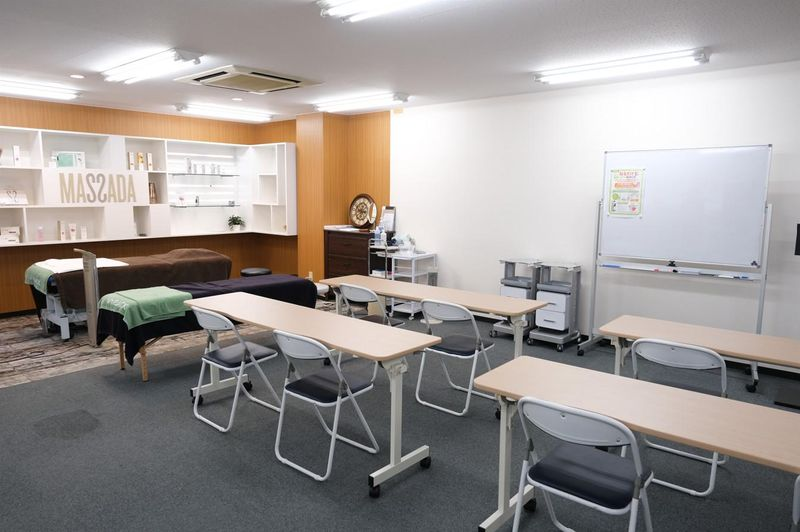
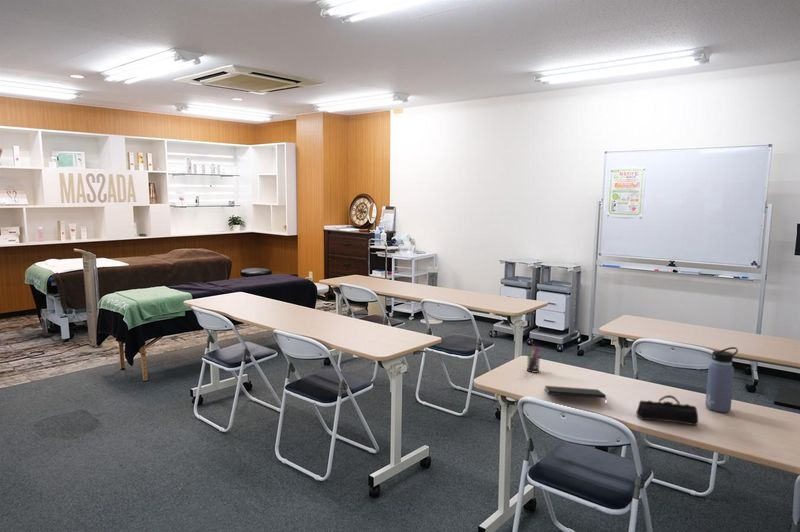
+ notepad (573, 391)
+ pen holder (532, 358)
+ water bottle (721, 377)
+ pencil case (667, 407)
